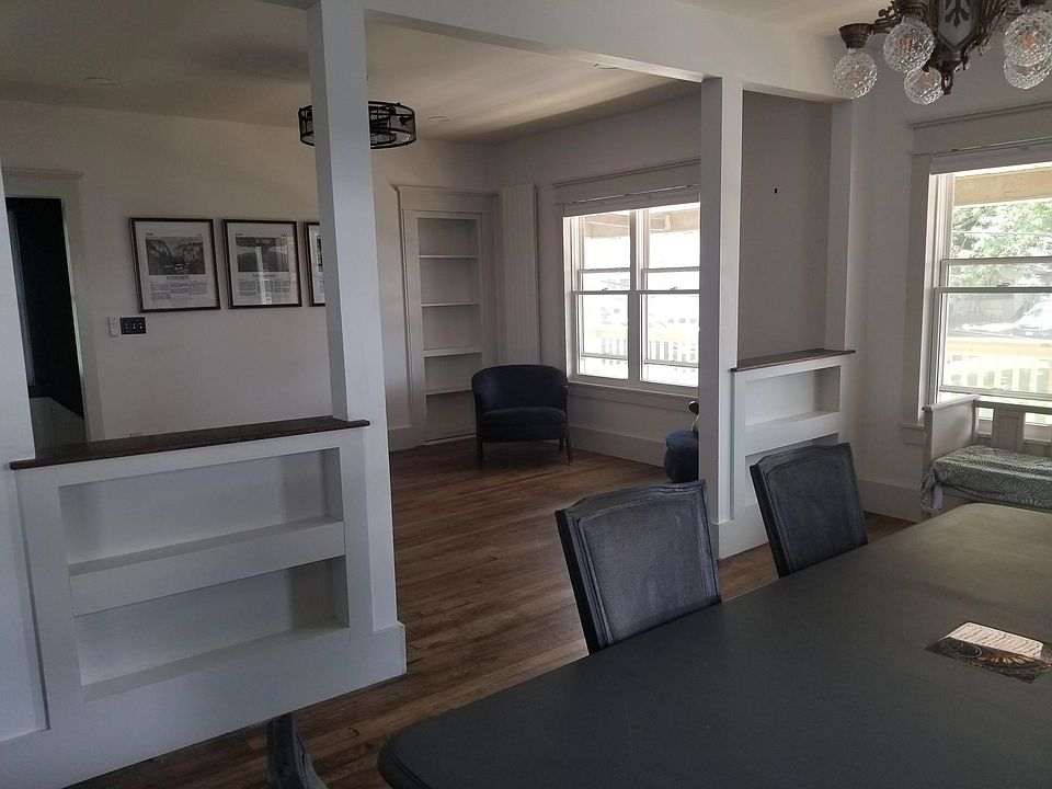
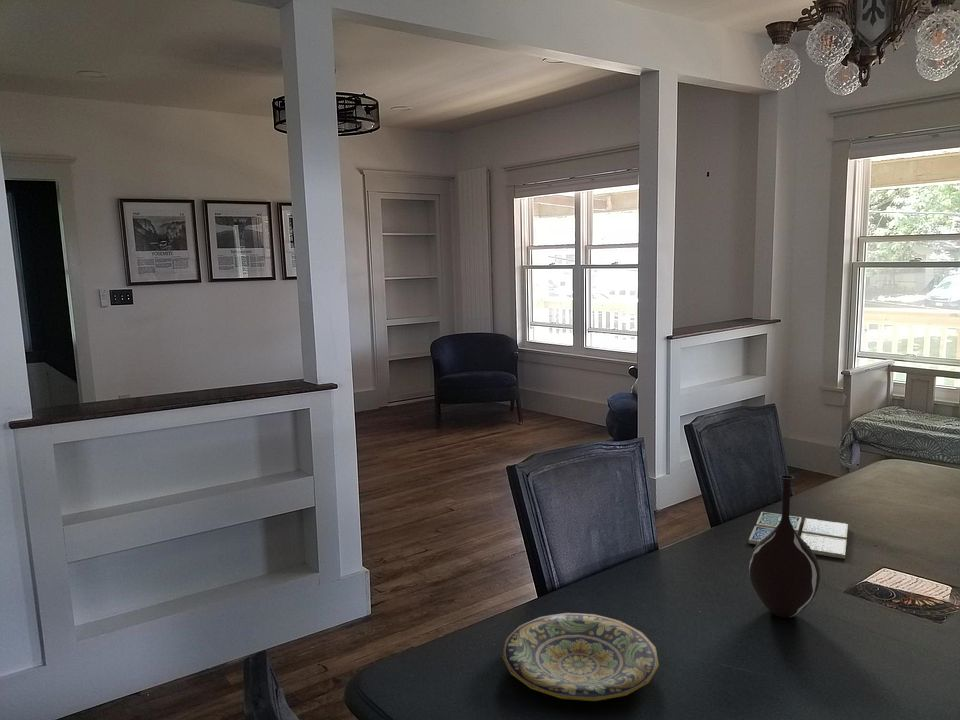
+ vase (784, 545)
+ plate (579, 658)
+ drink coaster (801, 533)
